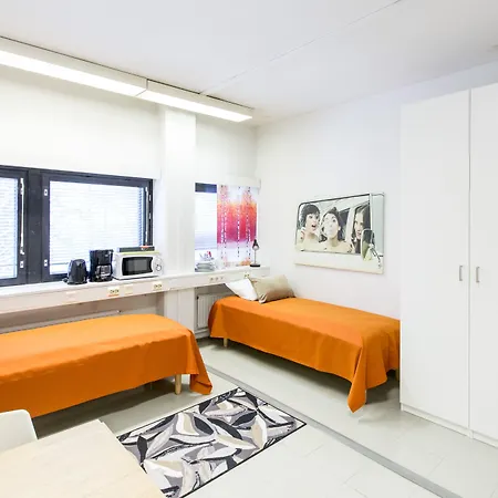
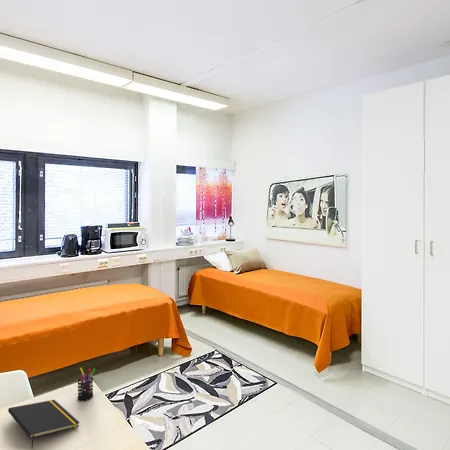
+ pen holder (87, 381)
+ notepad (43, 417)
